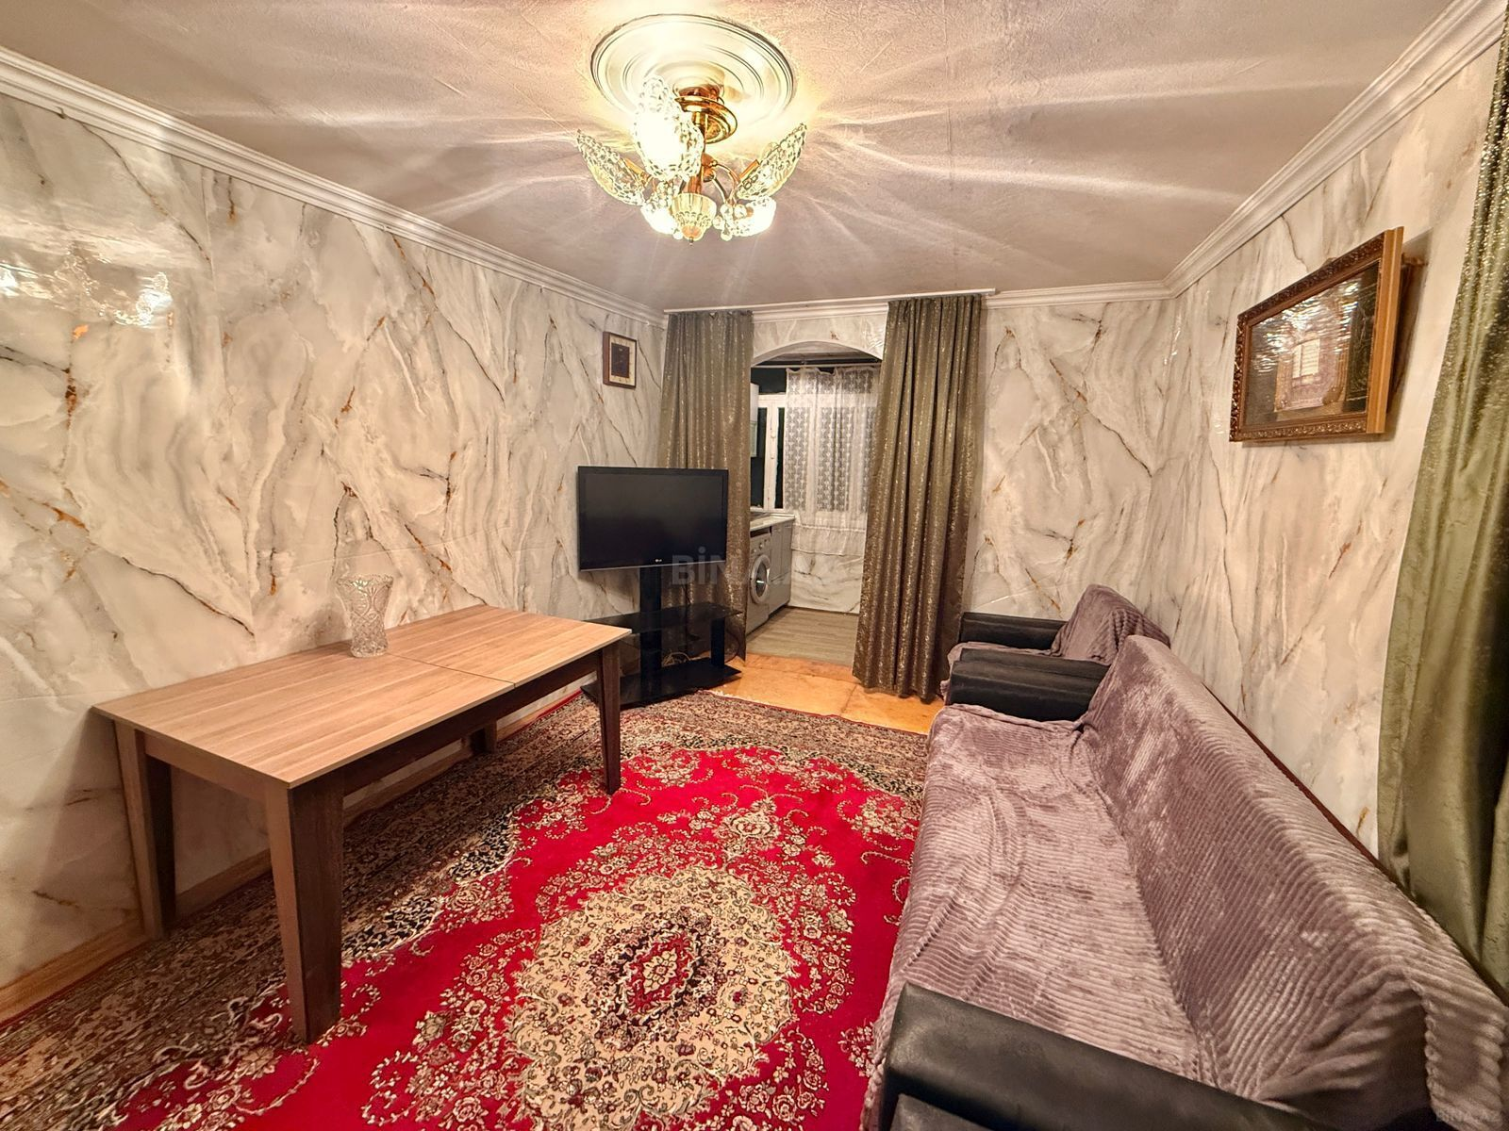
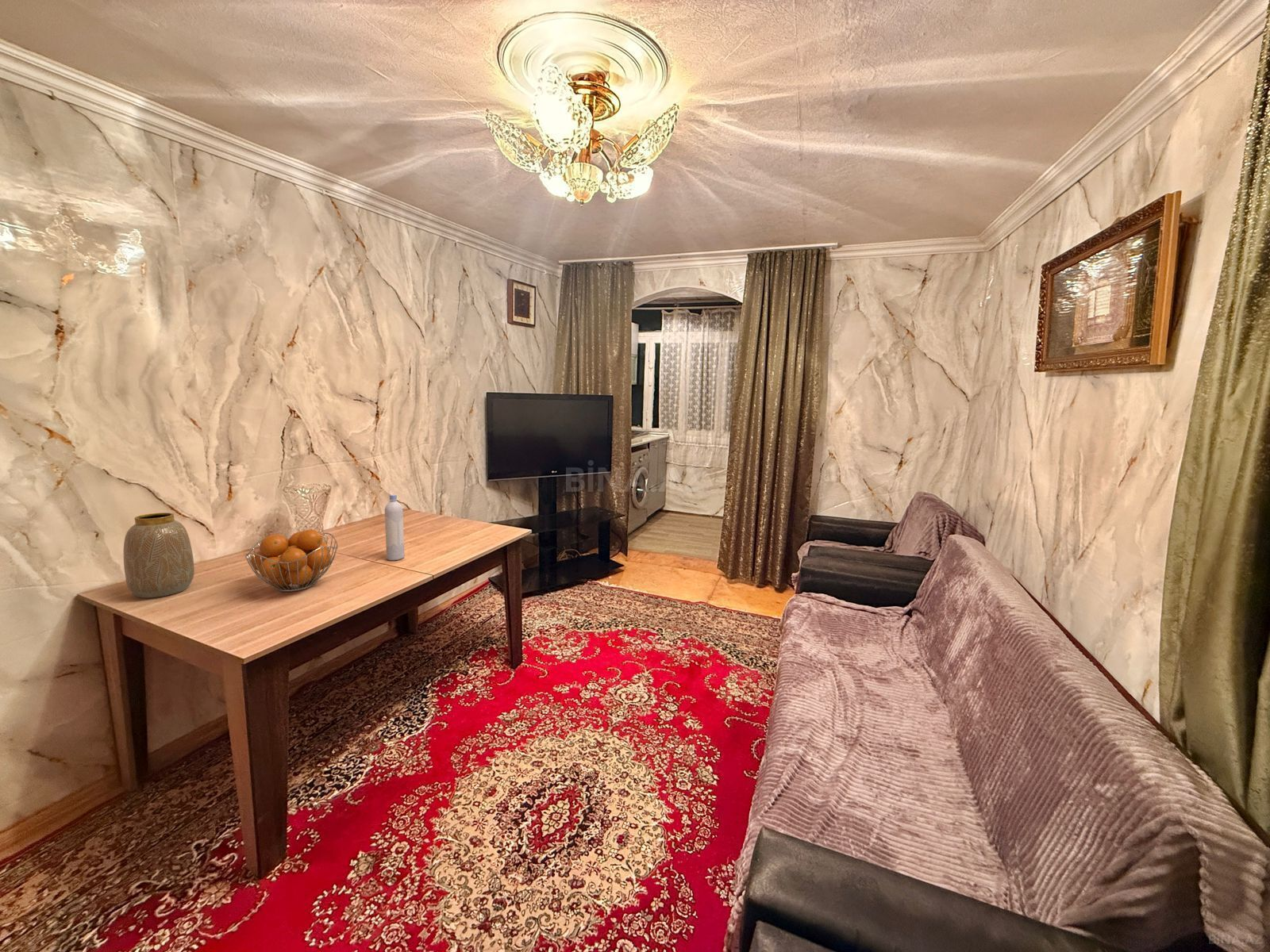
+ bottle (394, 526)
+ vase (159, 553)
+ fruit basket (294, 559)
